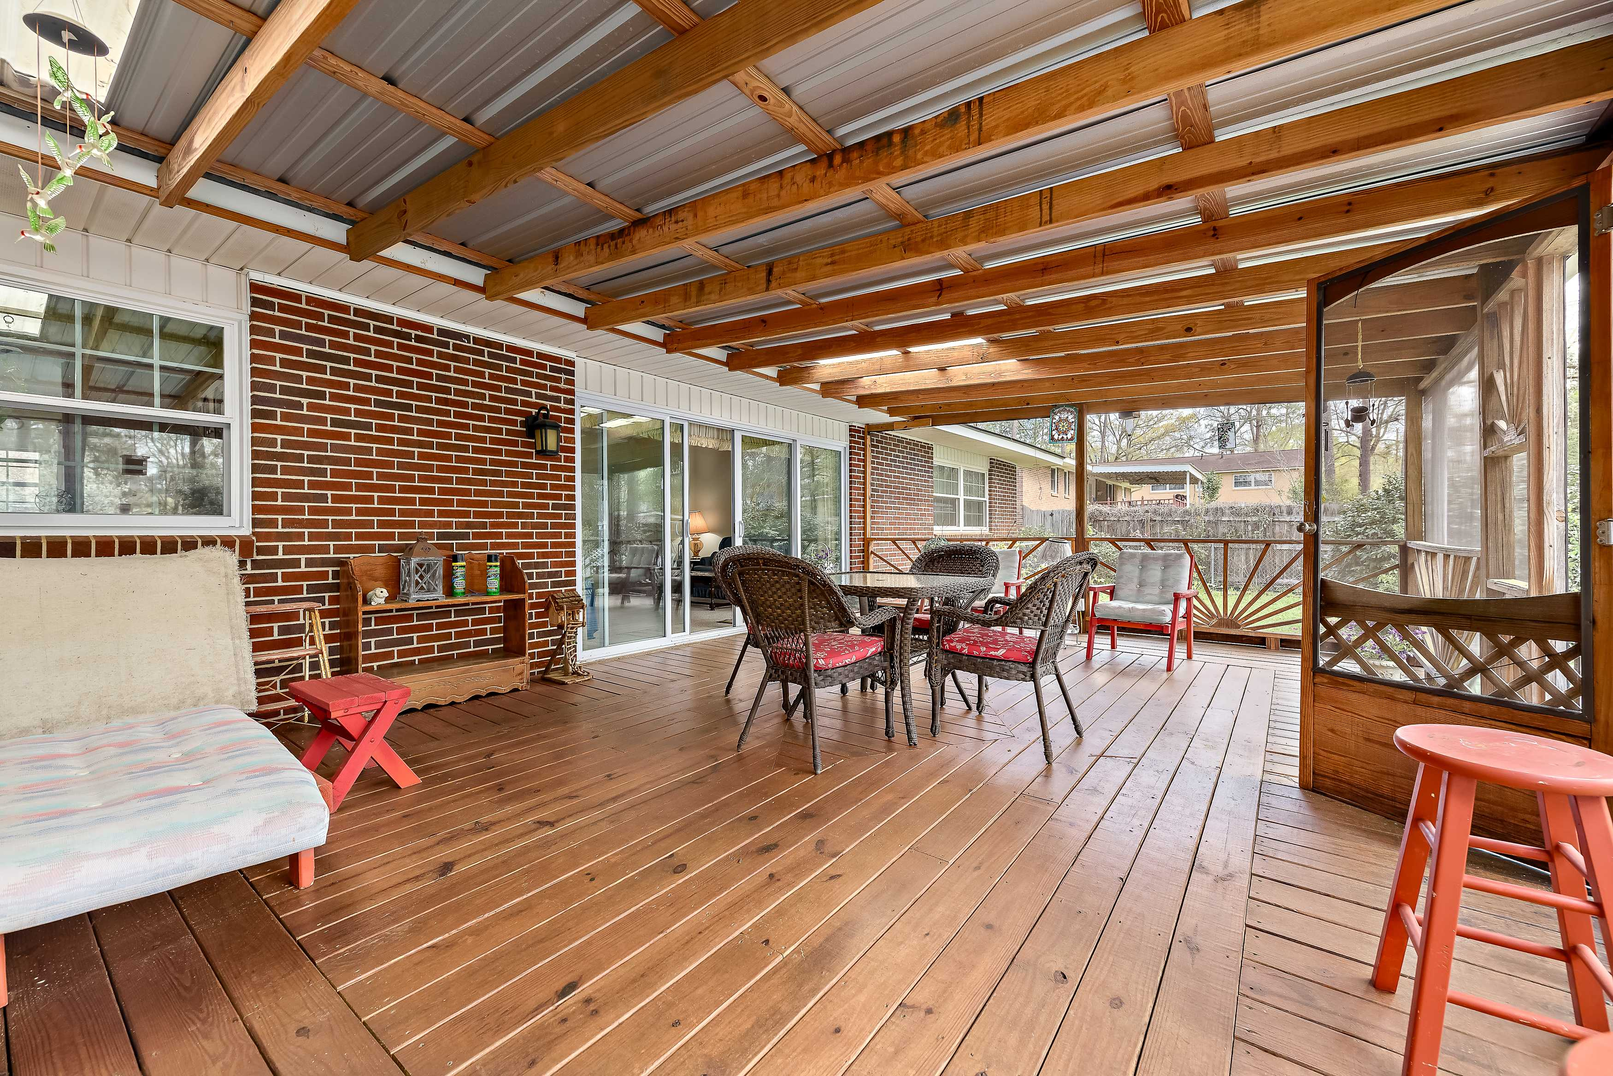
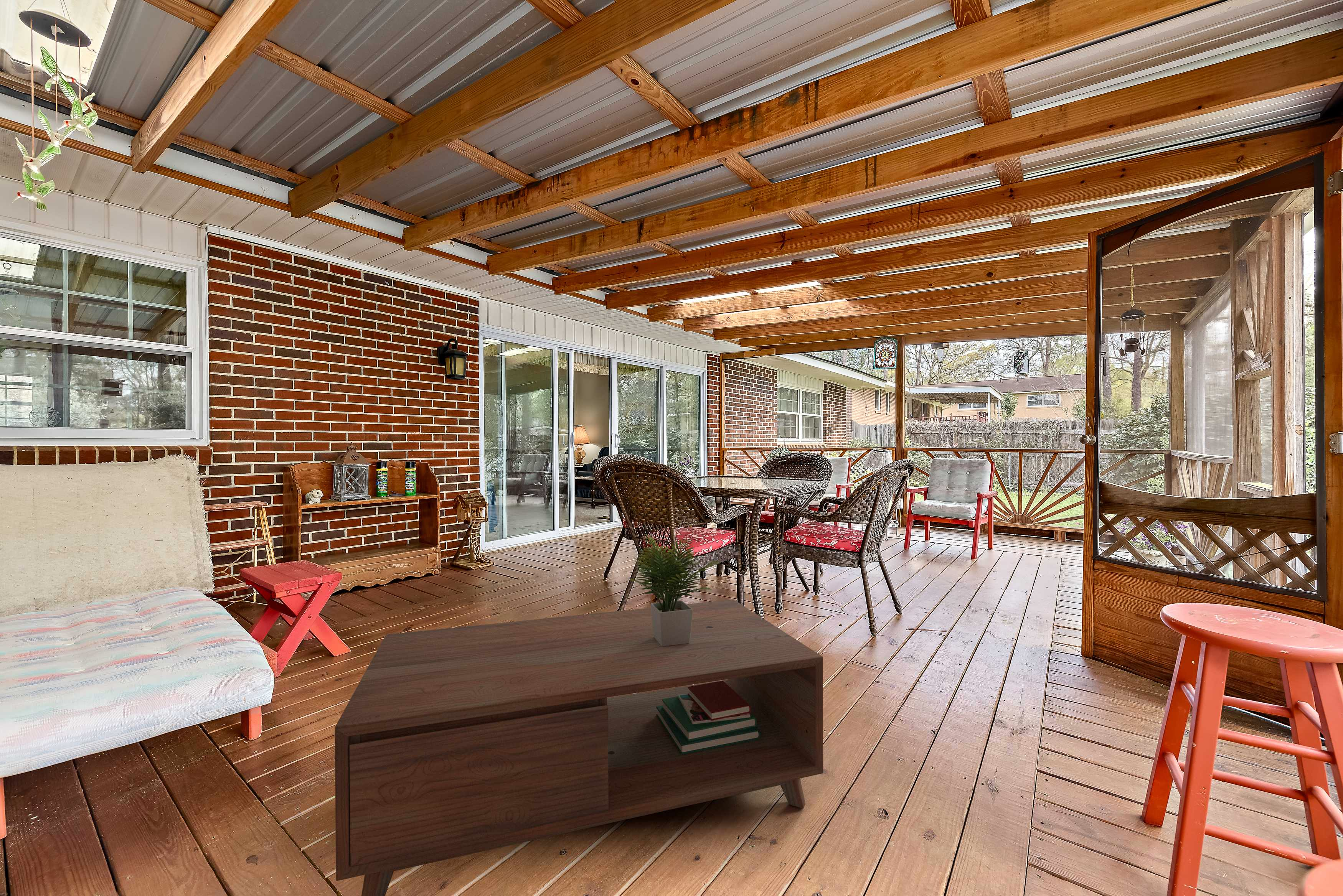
+ coffee table (591, 662)
